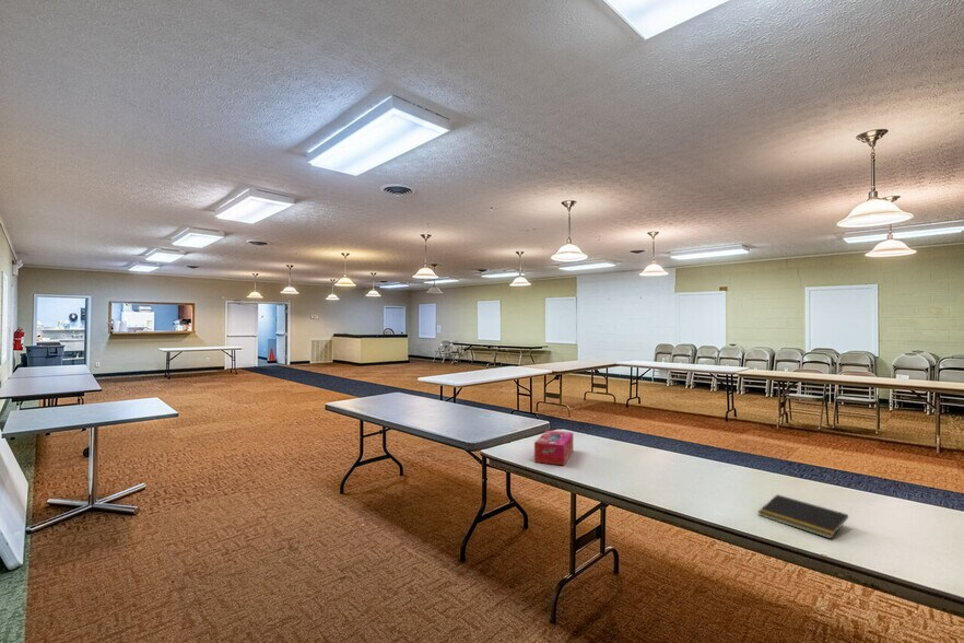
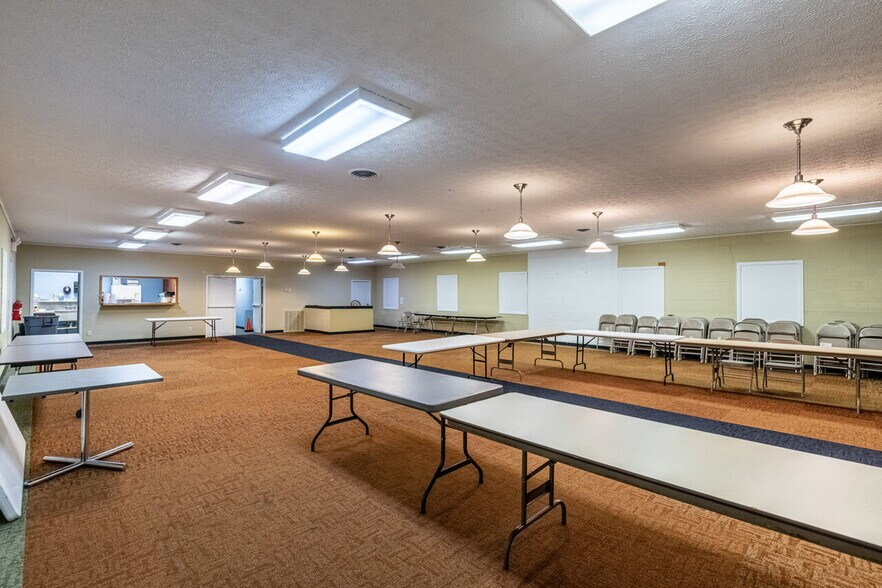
- tissue box (554, 446)
- notepad (801, 514)
